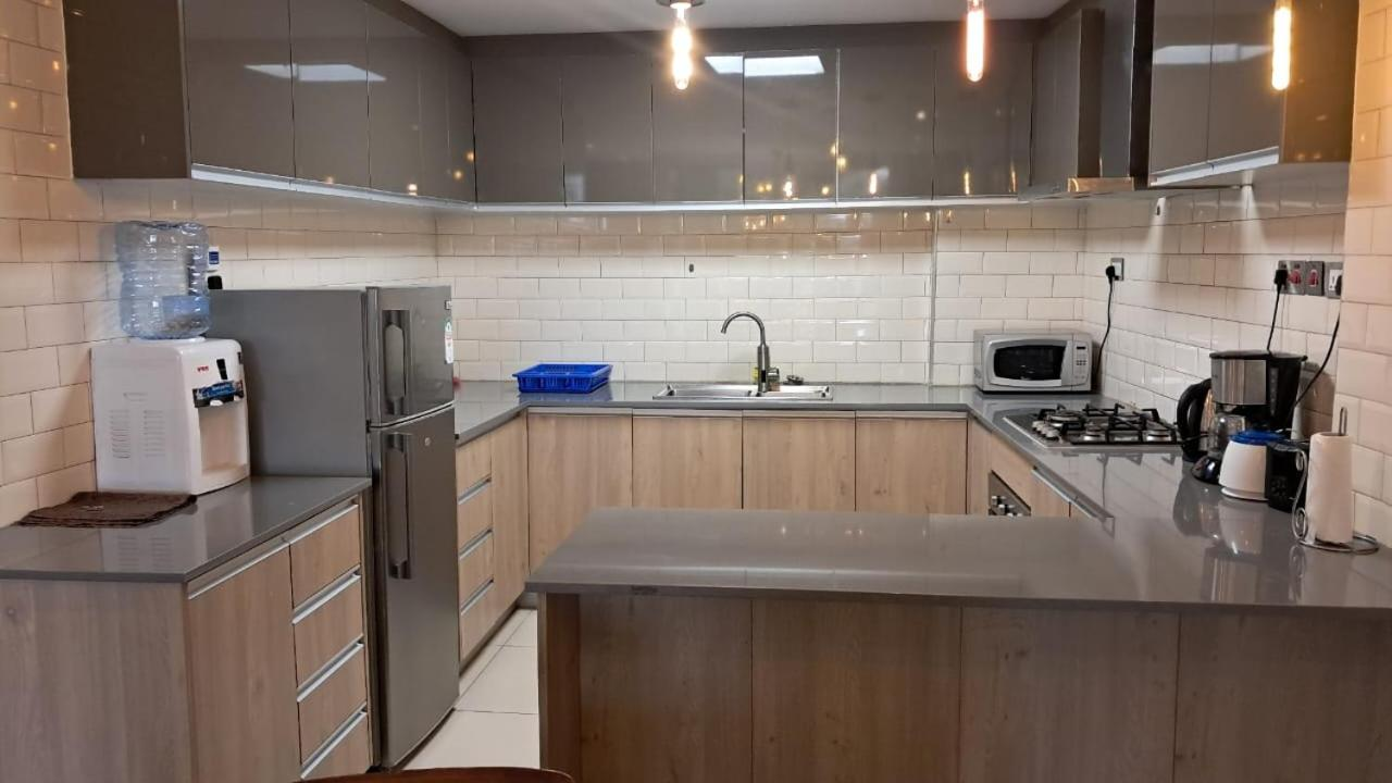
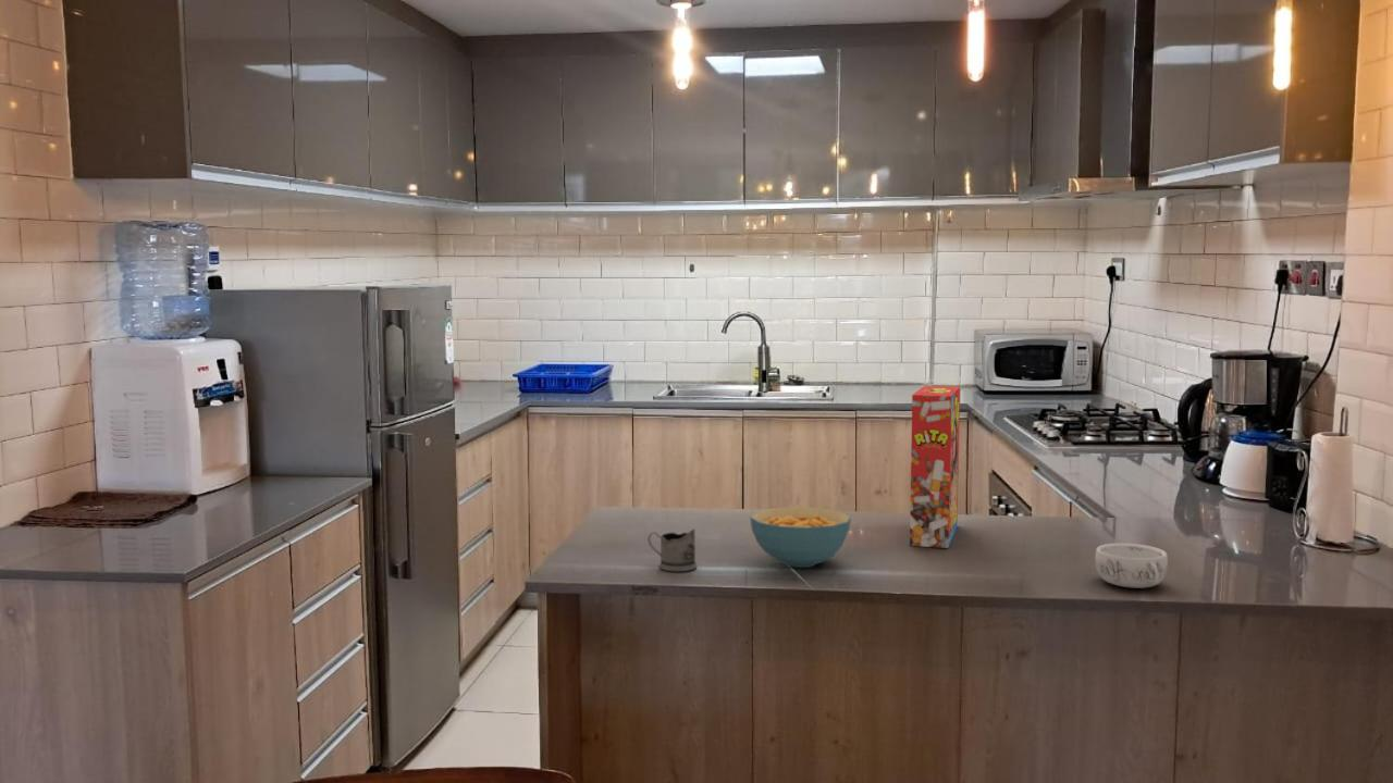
+ cereal bowl (800, 540)
+ tea glass holder (671, 546)
+ cereal box (935, 463)
+ decorative bowl (1134, 569)
